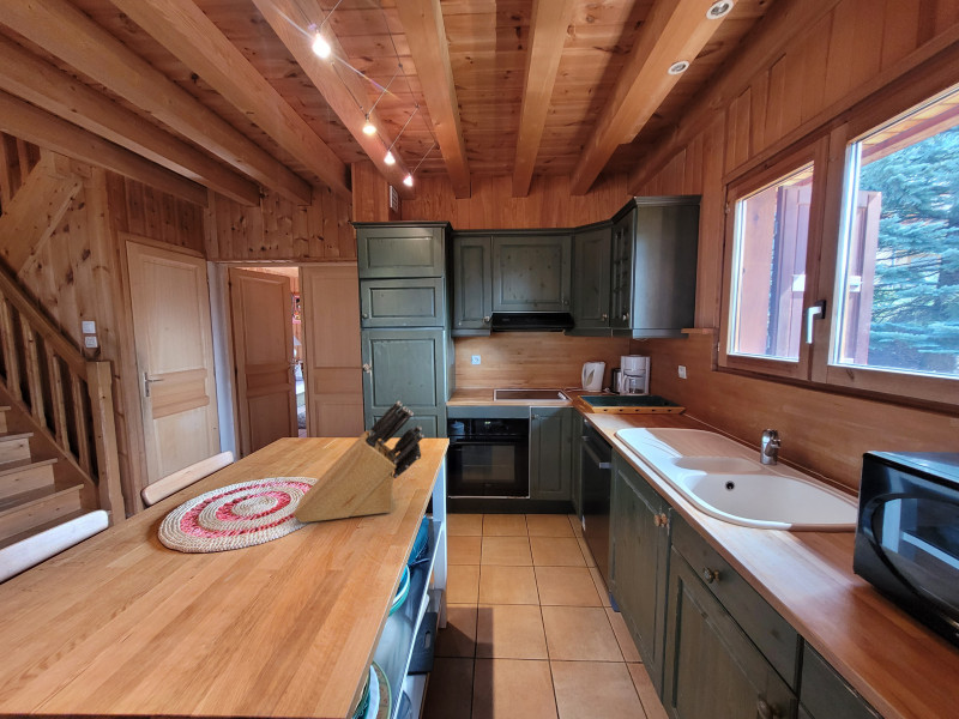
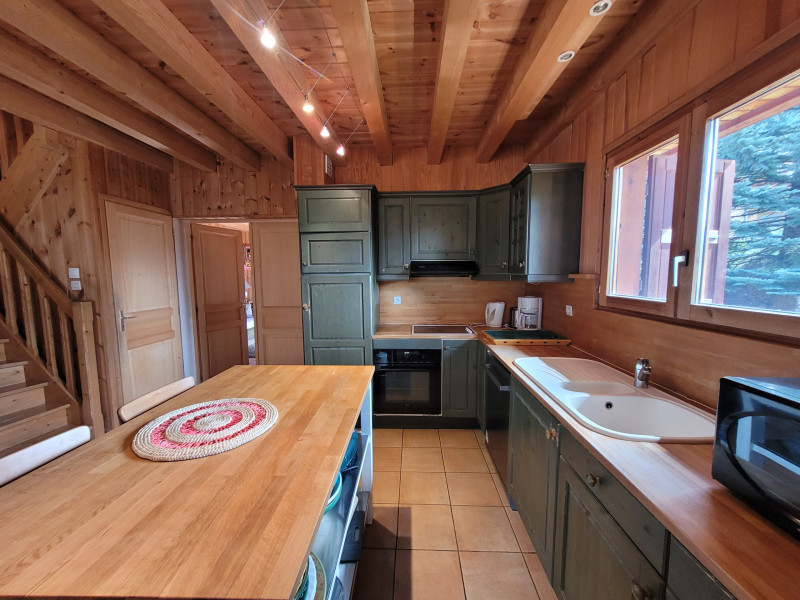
- knife block (362, 457)
